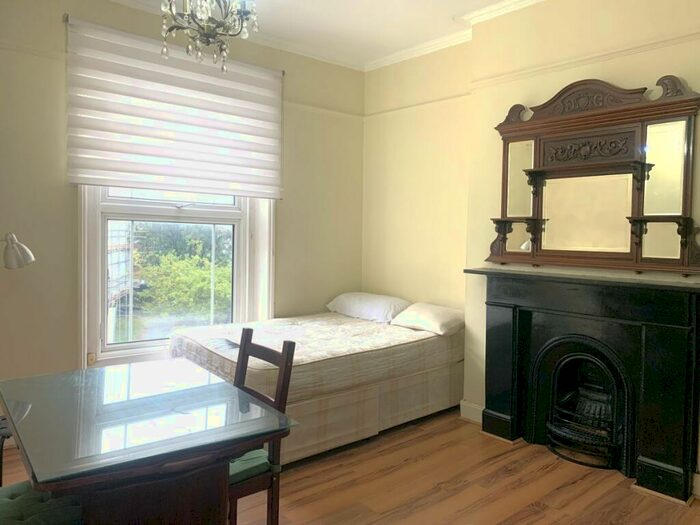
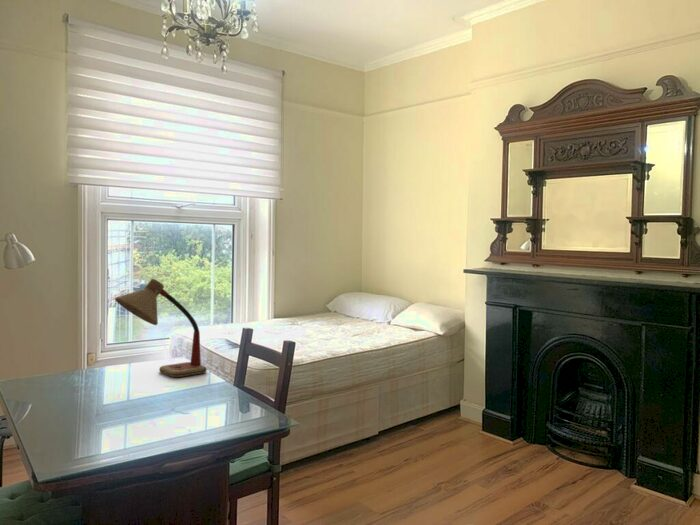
+ desk lamp (157, 323)
